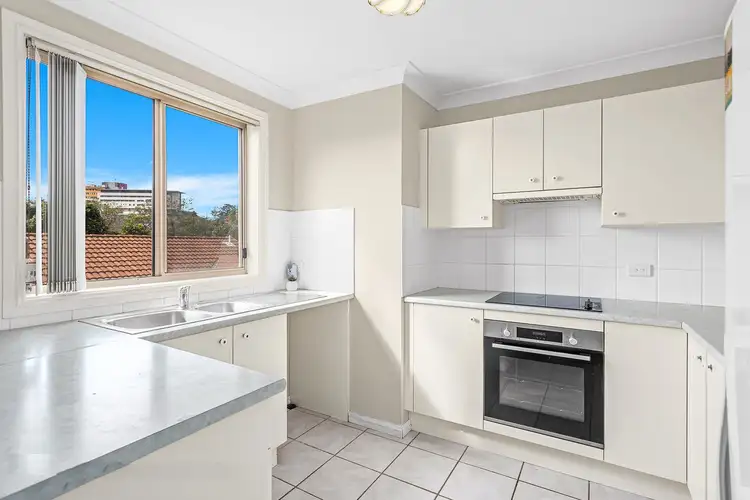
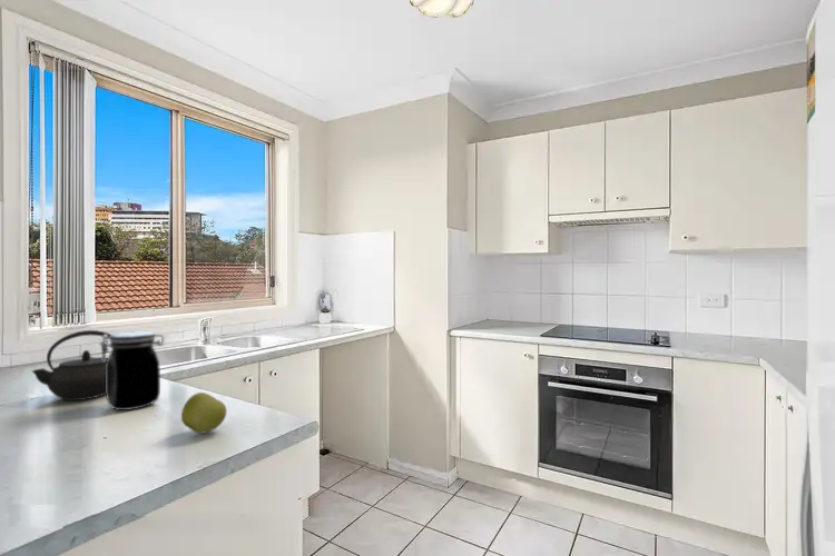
+ kettle (80, 364)
+ apple (204, 411)
+ jar (132, 369)
